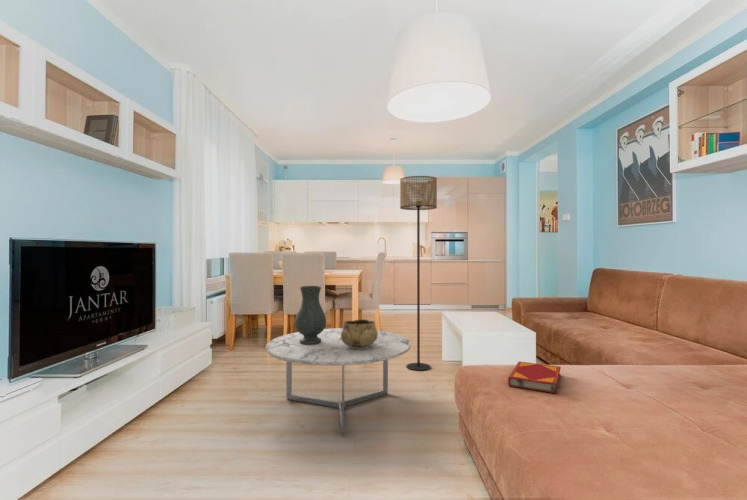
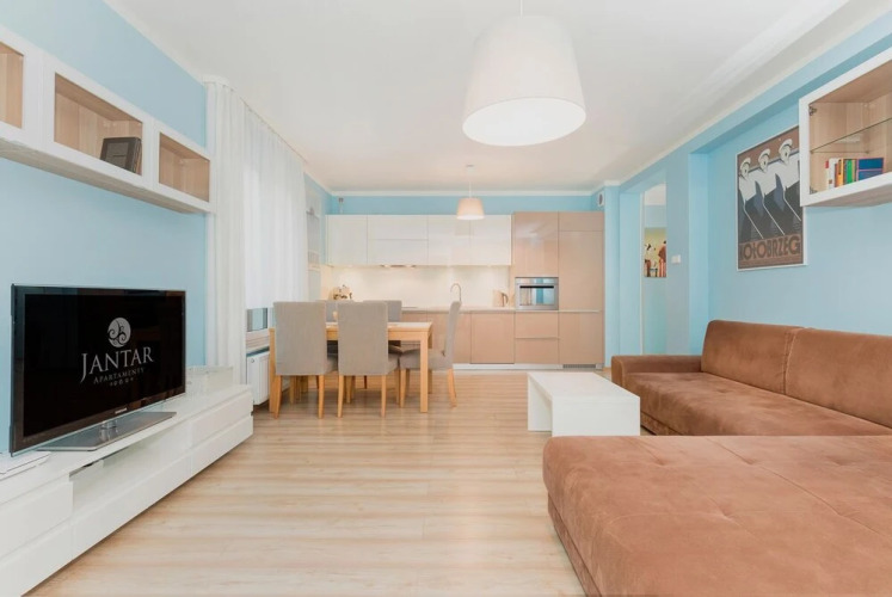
- decorative bowl (359, 334)
- hardback book (535, 375)
- vase (310, 314)
- coffee table (342, 374)
- floor lamp (418, 273)
